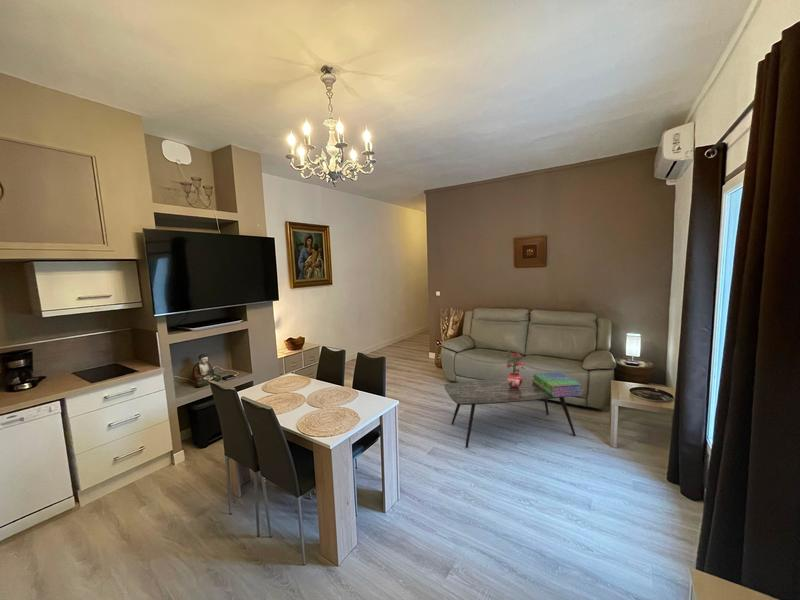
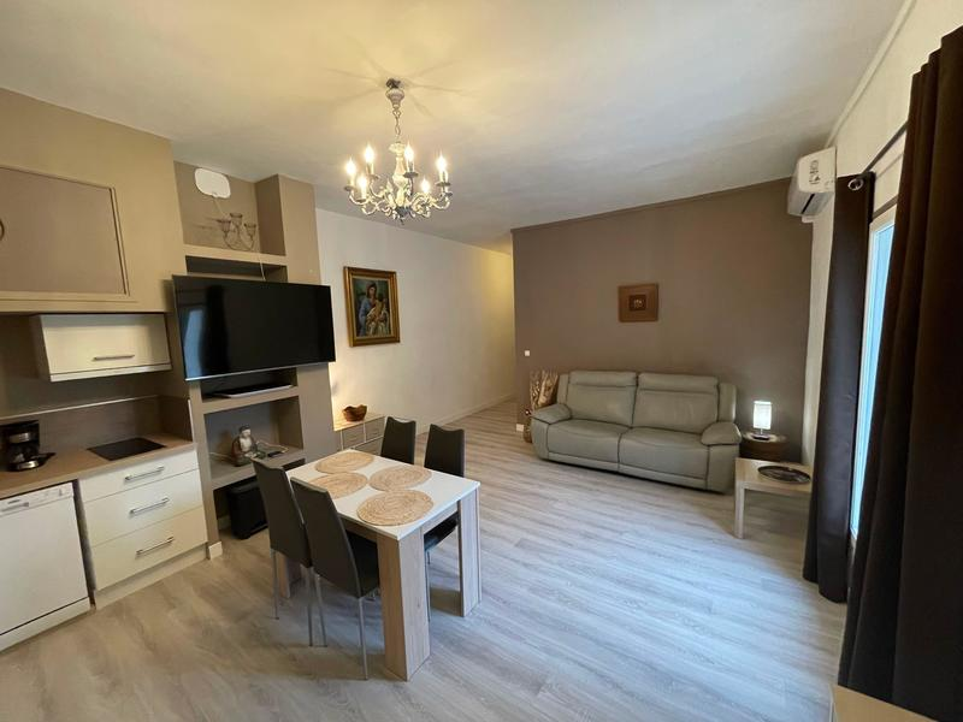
- coffee table (509, 402)
- stack of books (556, 383)
- potted plant (515, 369)
